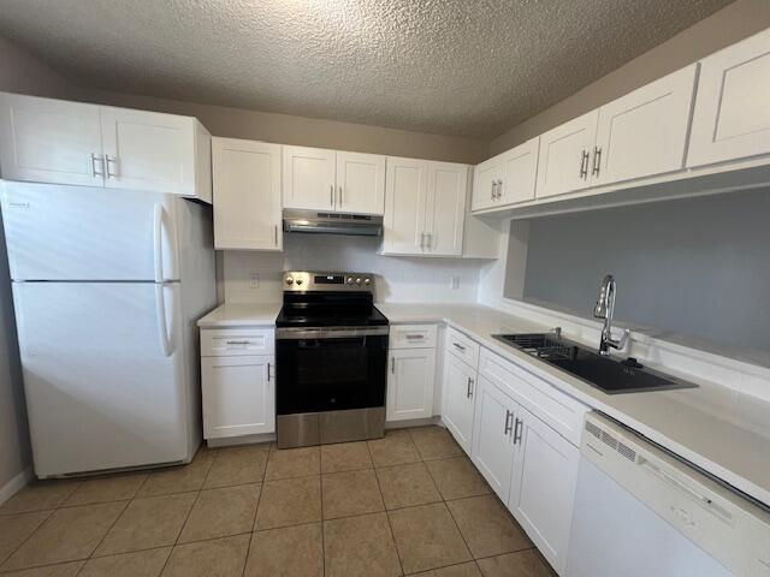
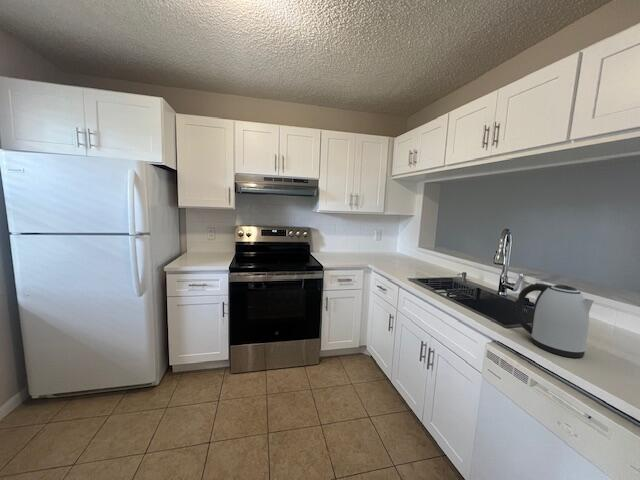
+ kettle (550, 313)
